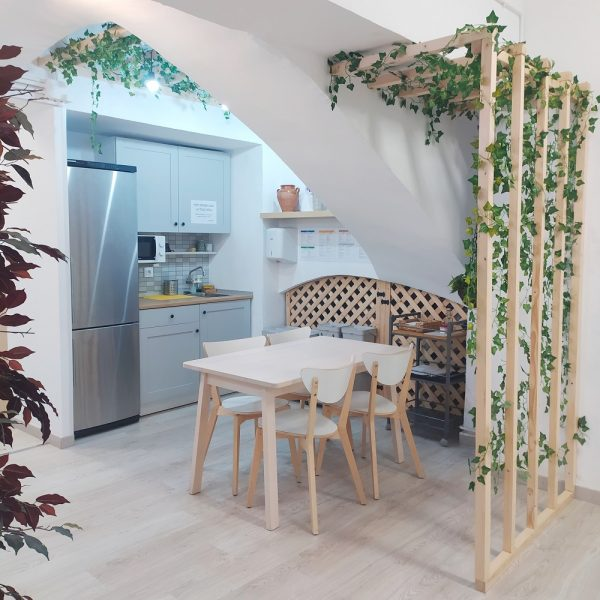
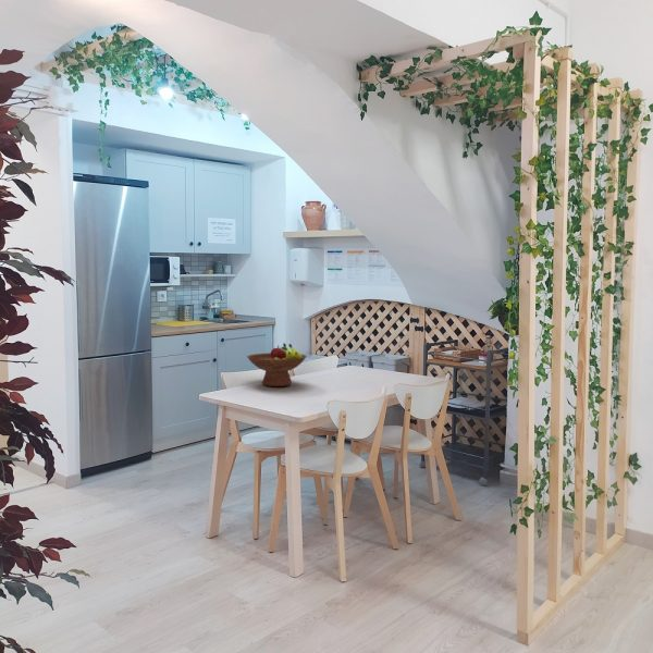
+ fruit bowl (276, 365)
